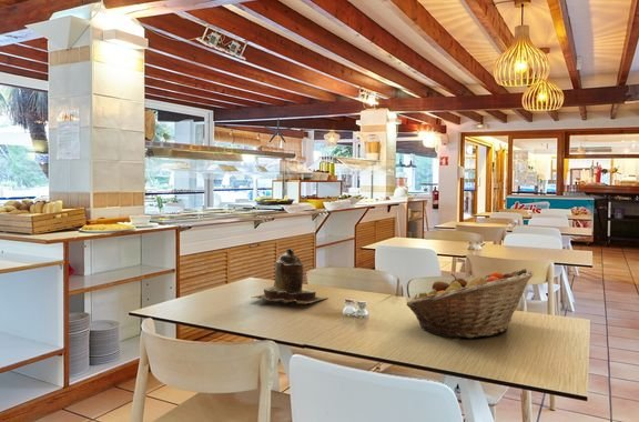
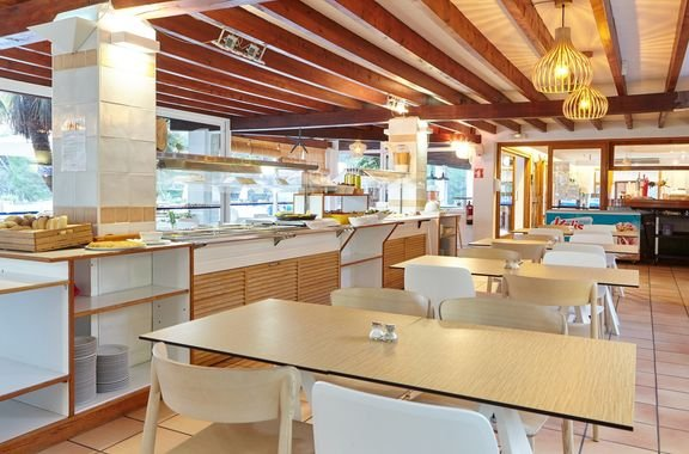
- fruit basket (470, 298)
- teapot (290, 274)
